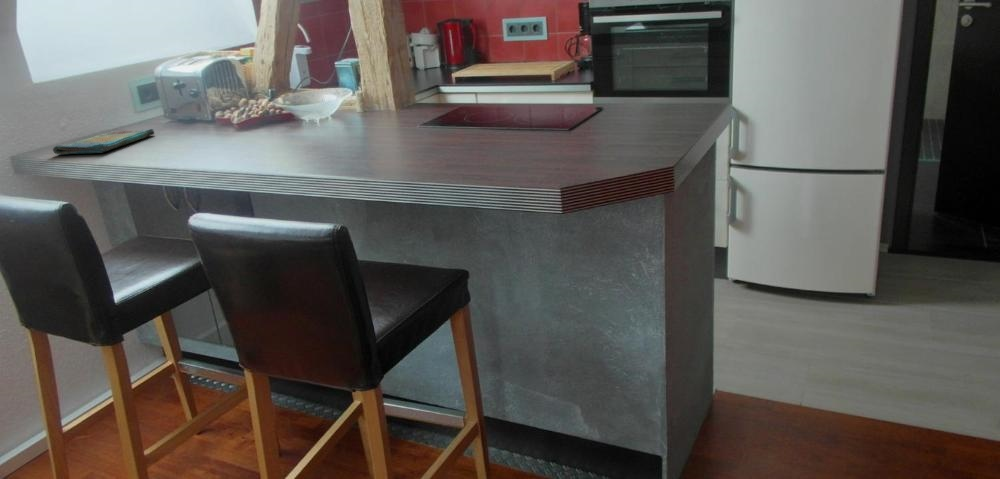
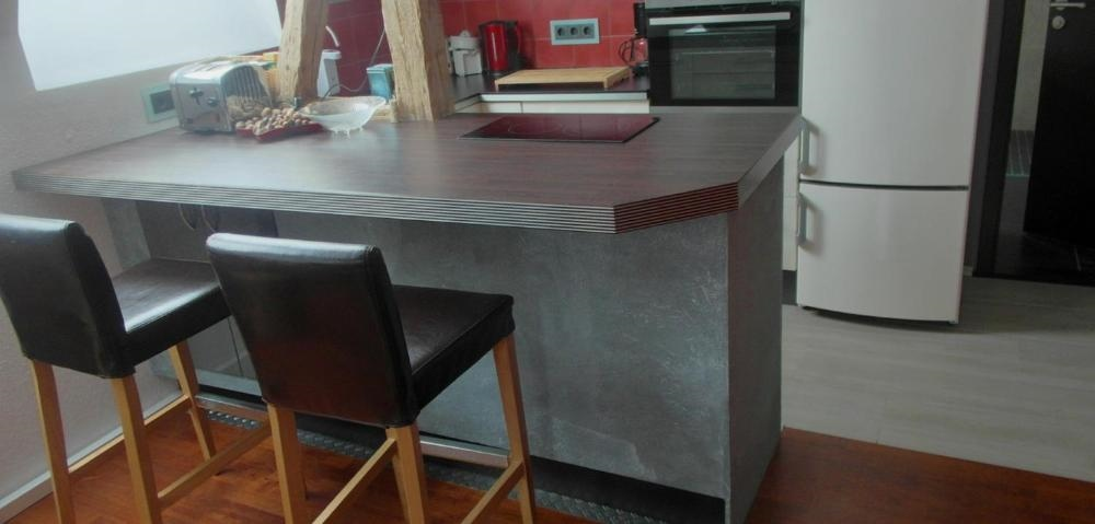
- dish towel (105, 140)
